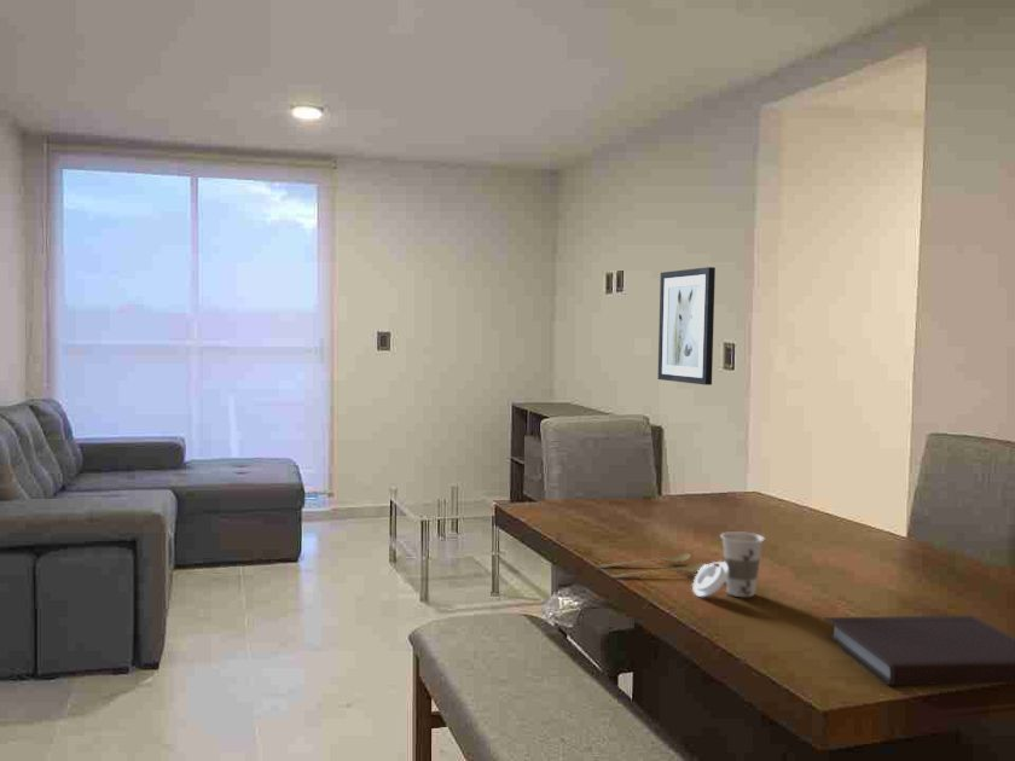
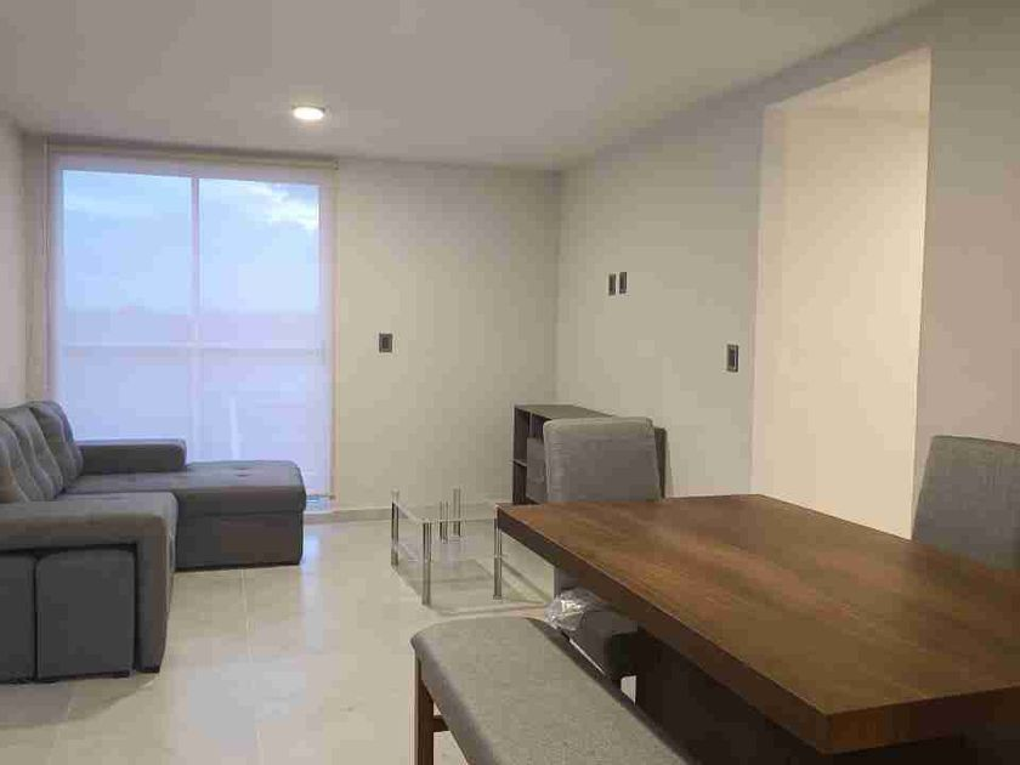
- notebook (933, 647)
- wall art (684, 326)
- cup (729, 565)
- spoon (649, 560)
